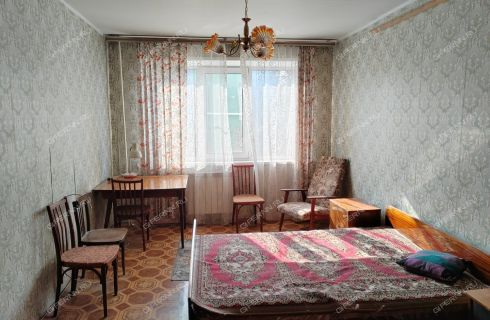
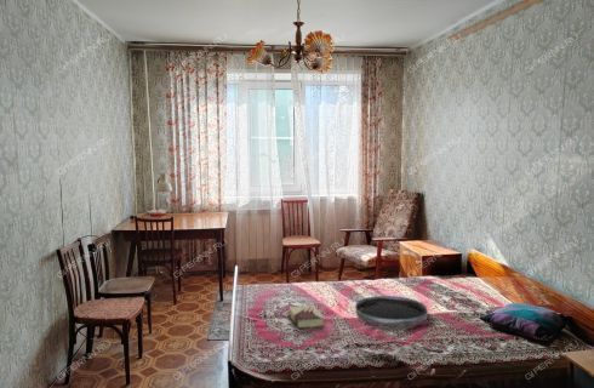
+ tray (390, 309)
+ book (305, 315)
